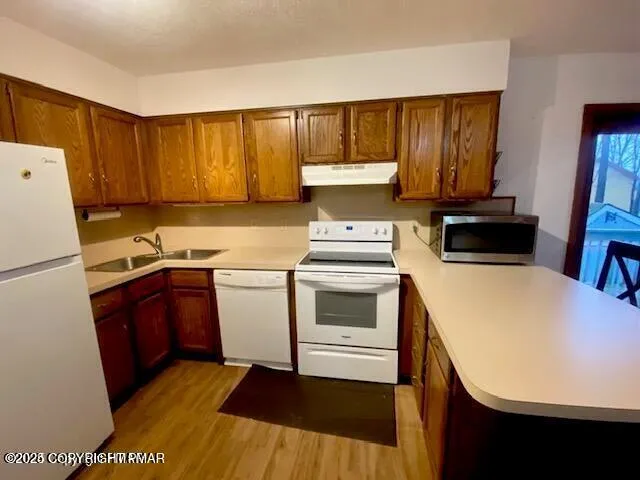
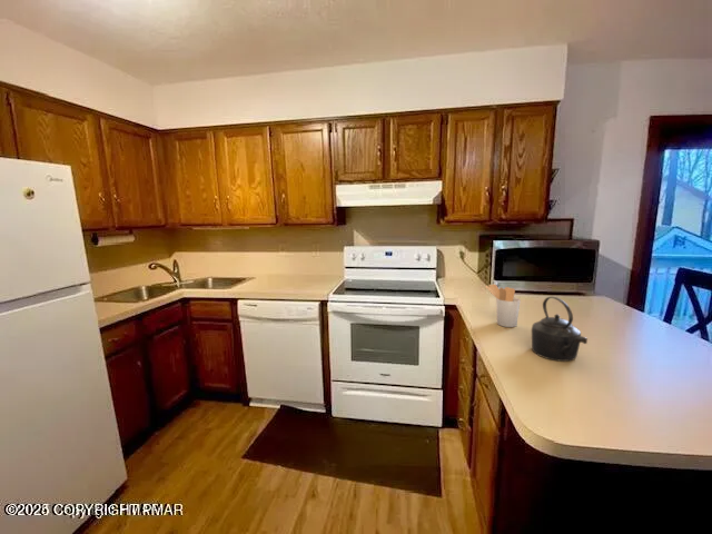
+ kettle (562, 329)
+ utensil holder (502, 304)
